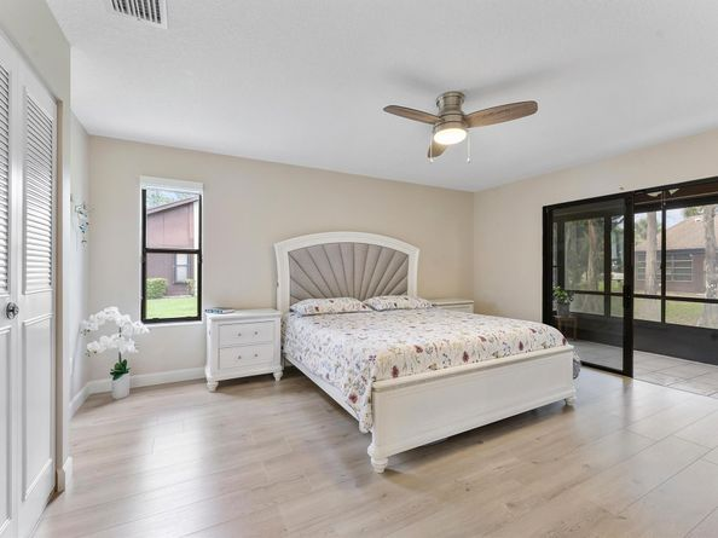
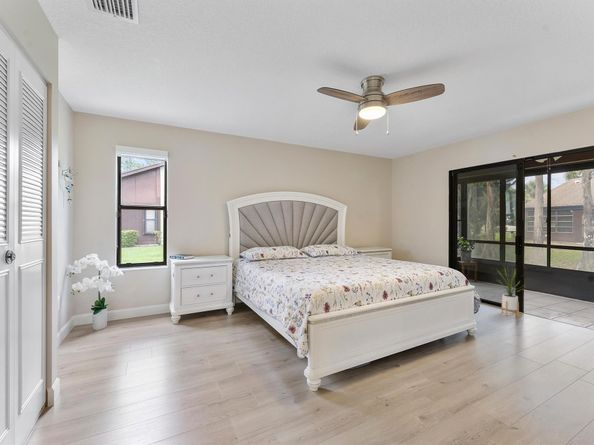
+ house plant (510, 289)
